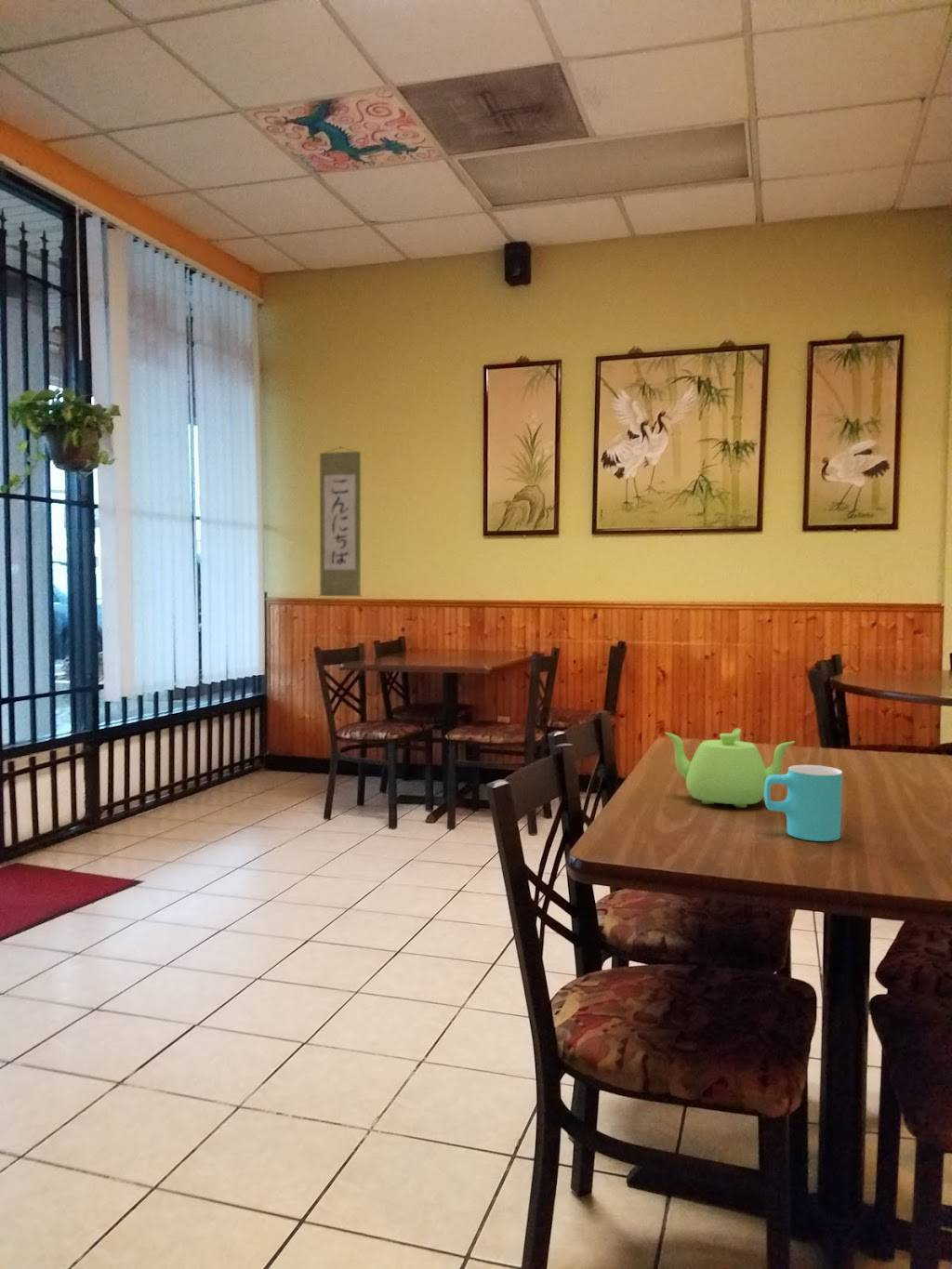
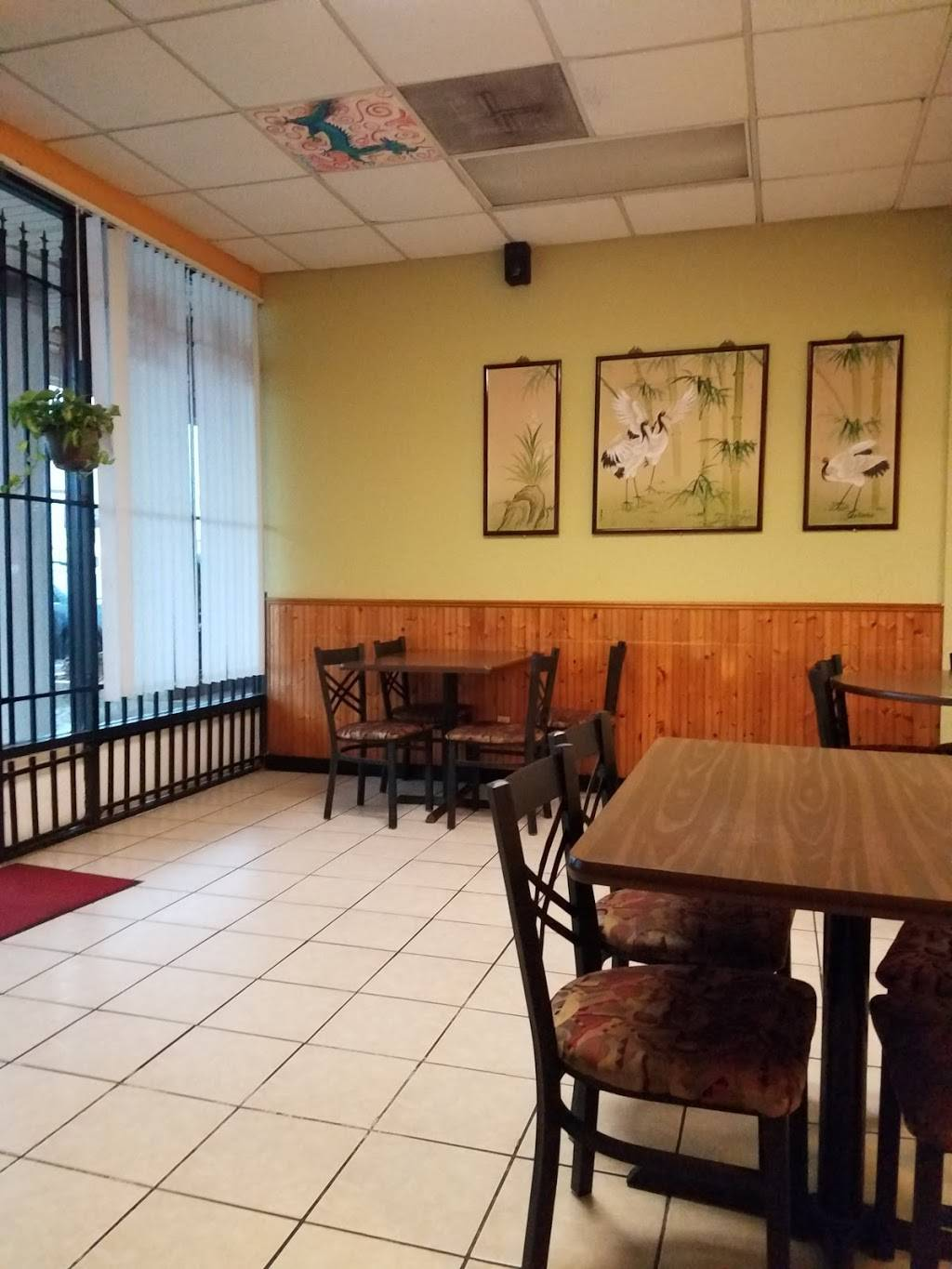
- cup (803, 800)
- teapot (729, 765)
- wall scroll (339, 522)
